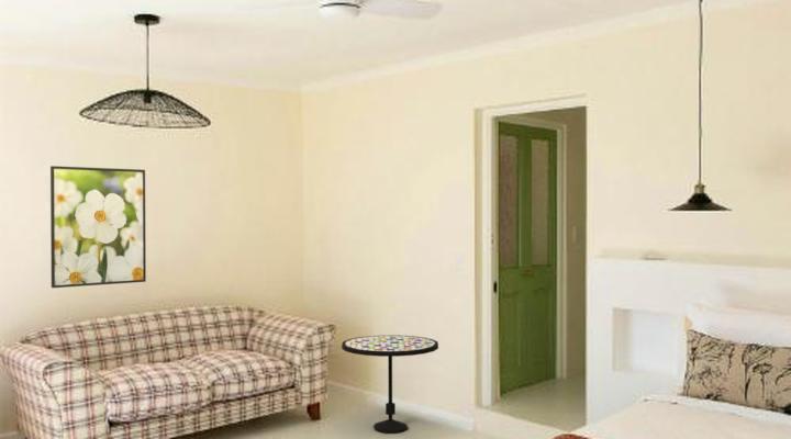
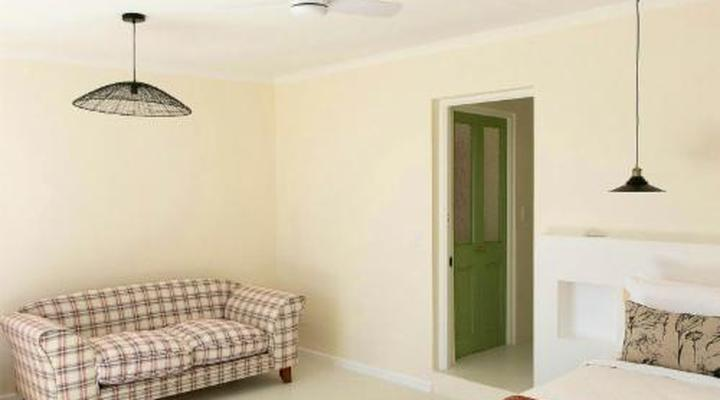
- side table (390, 385)
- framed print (100, 226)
